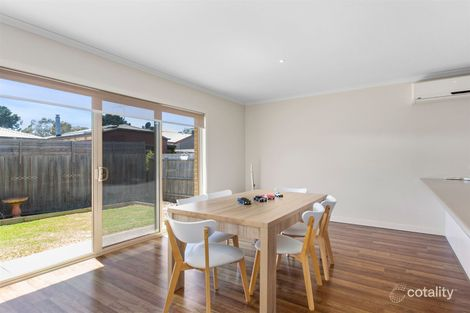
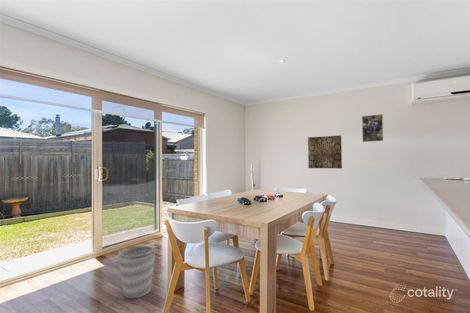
+ wall art (324, 152)
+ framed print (372, 128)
+ bucket (137, 269)
